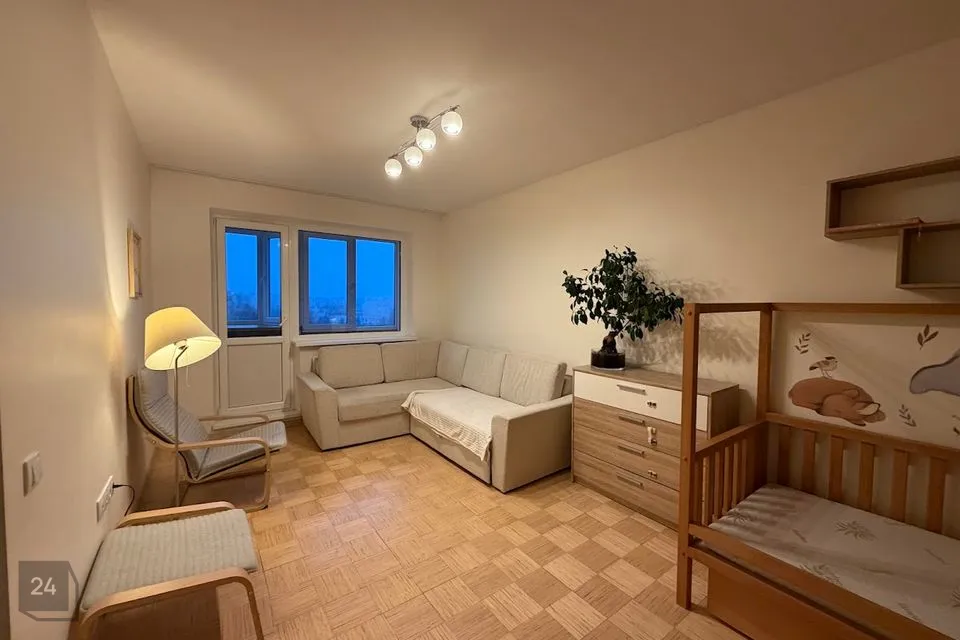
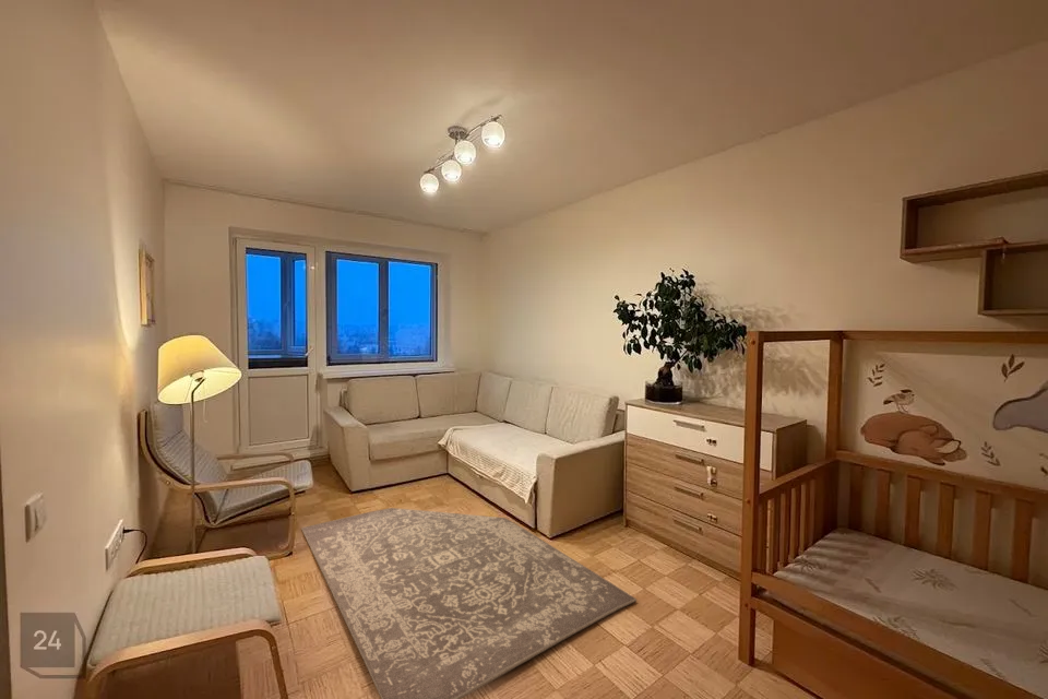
+ rug (443, 558)
